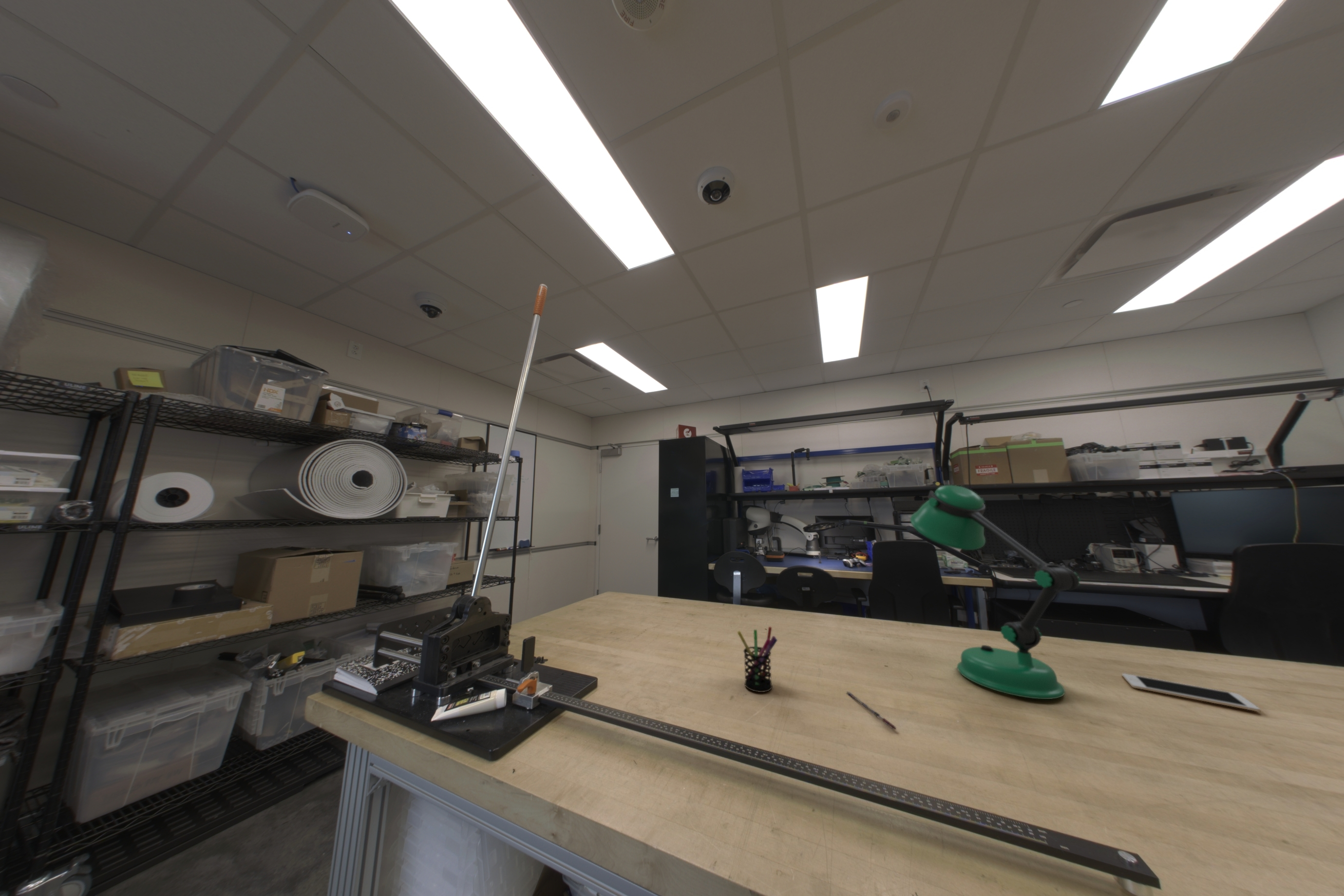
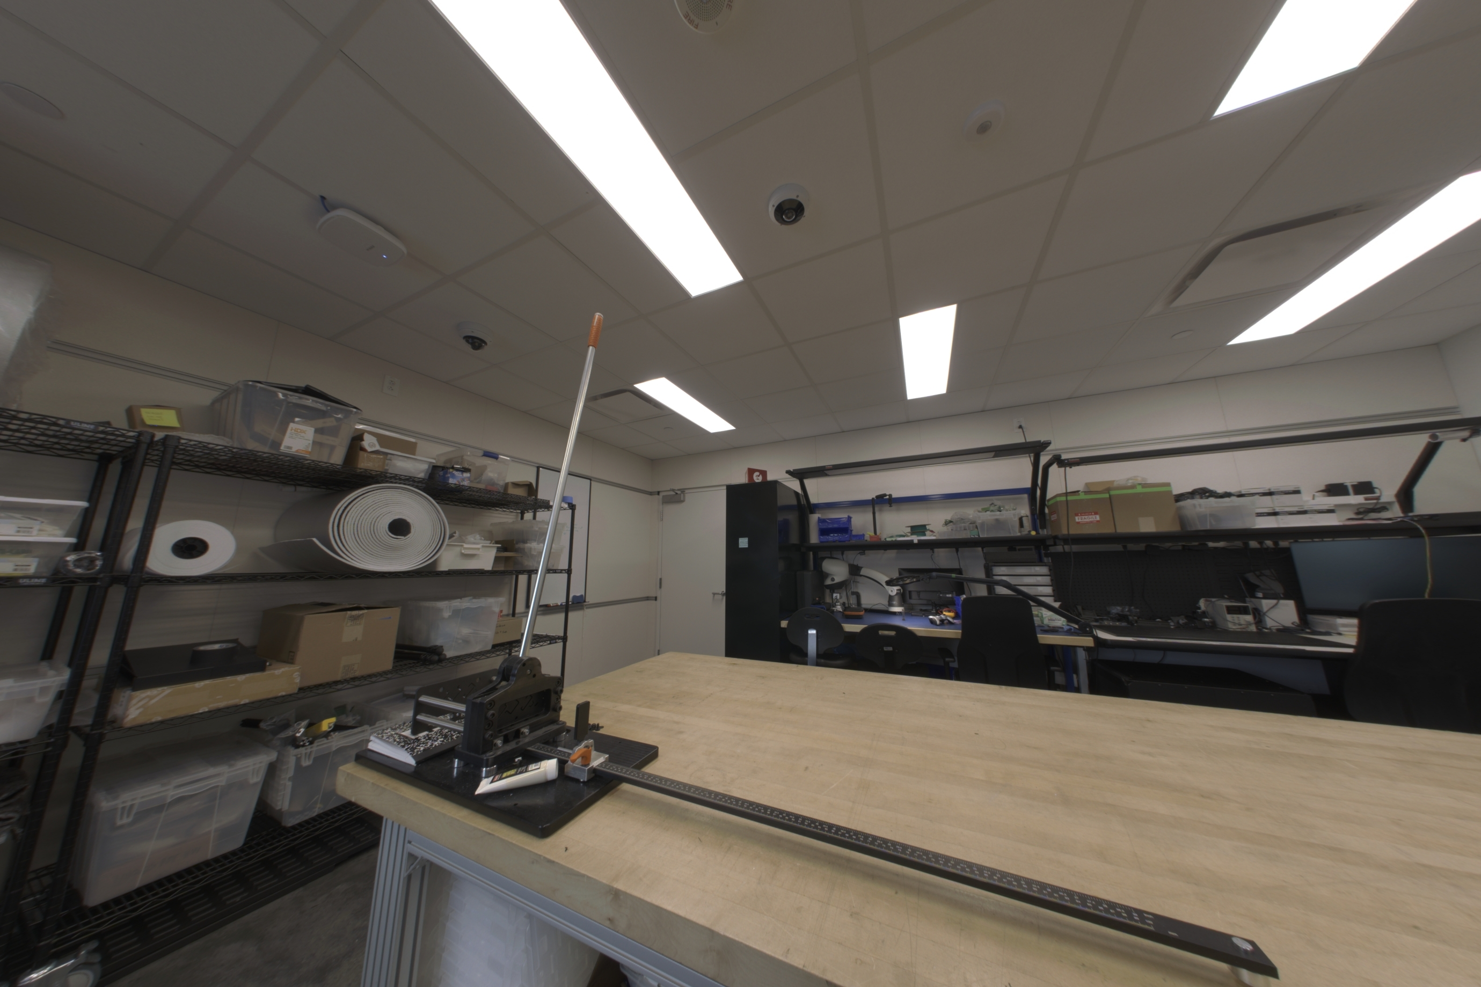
- pen (869, 708)
- desk lamp (978, 549)
- pen holder (758, 654)
- cell phone (1184, 690)
